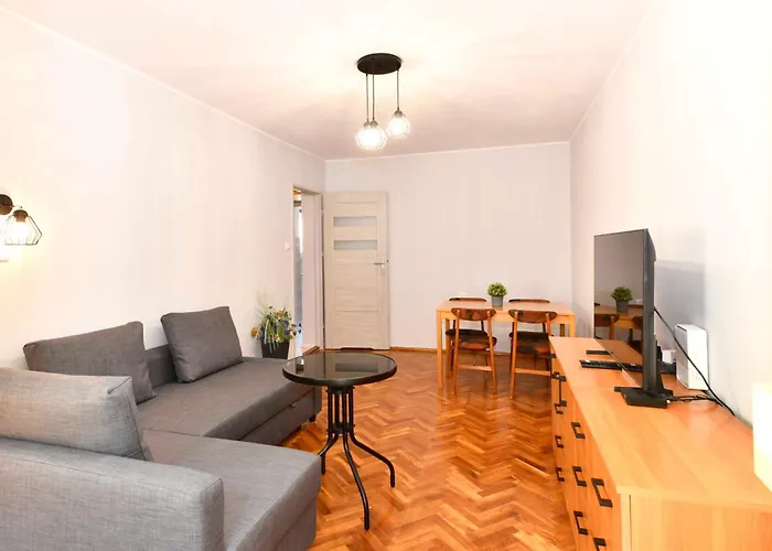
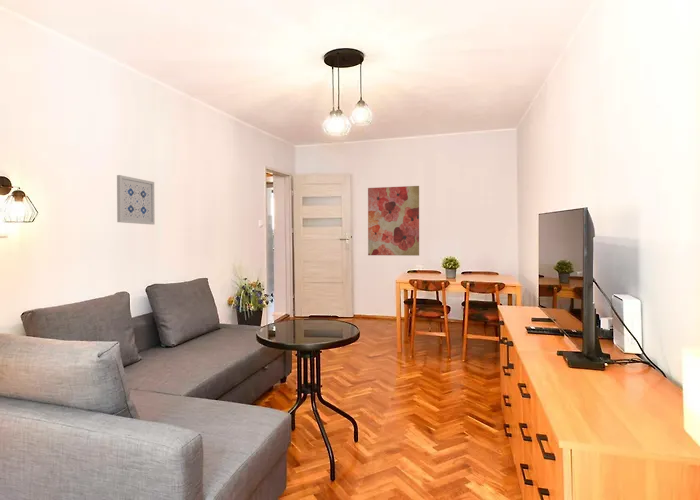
+ wall art (136, 201)
+ wall art (393, 221)
